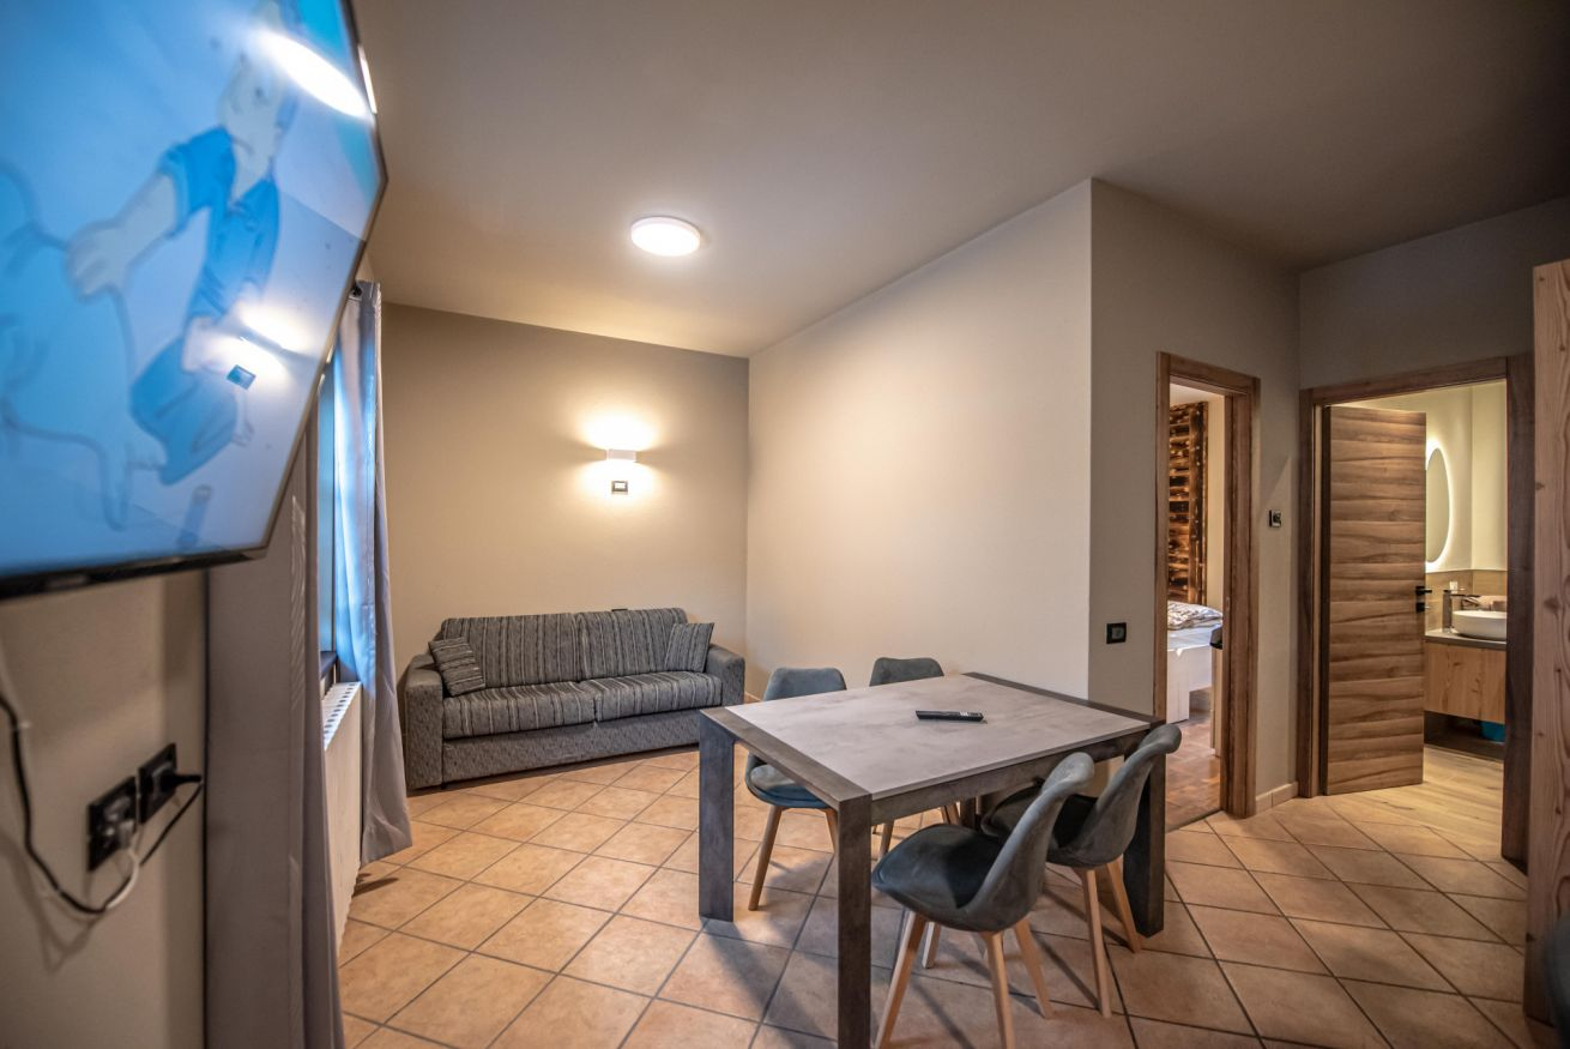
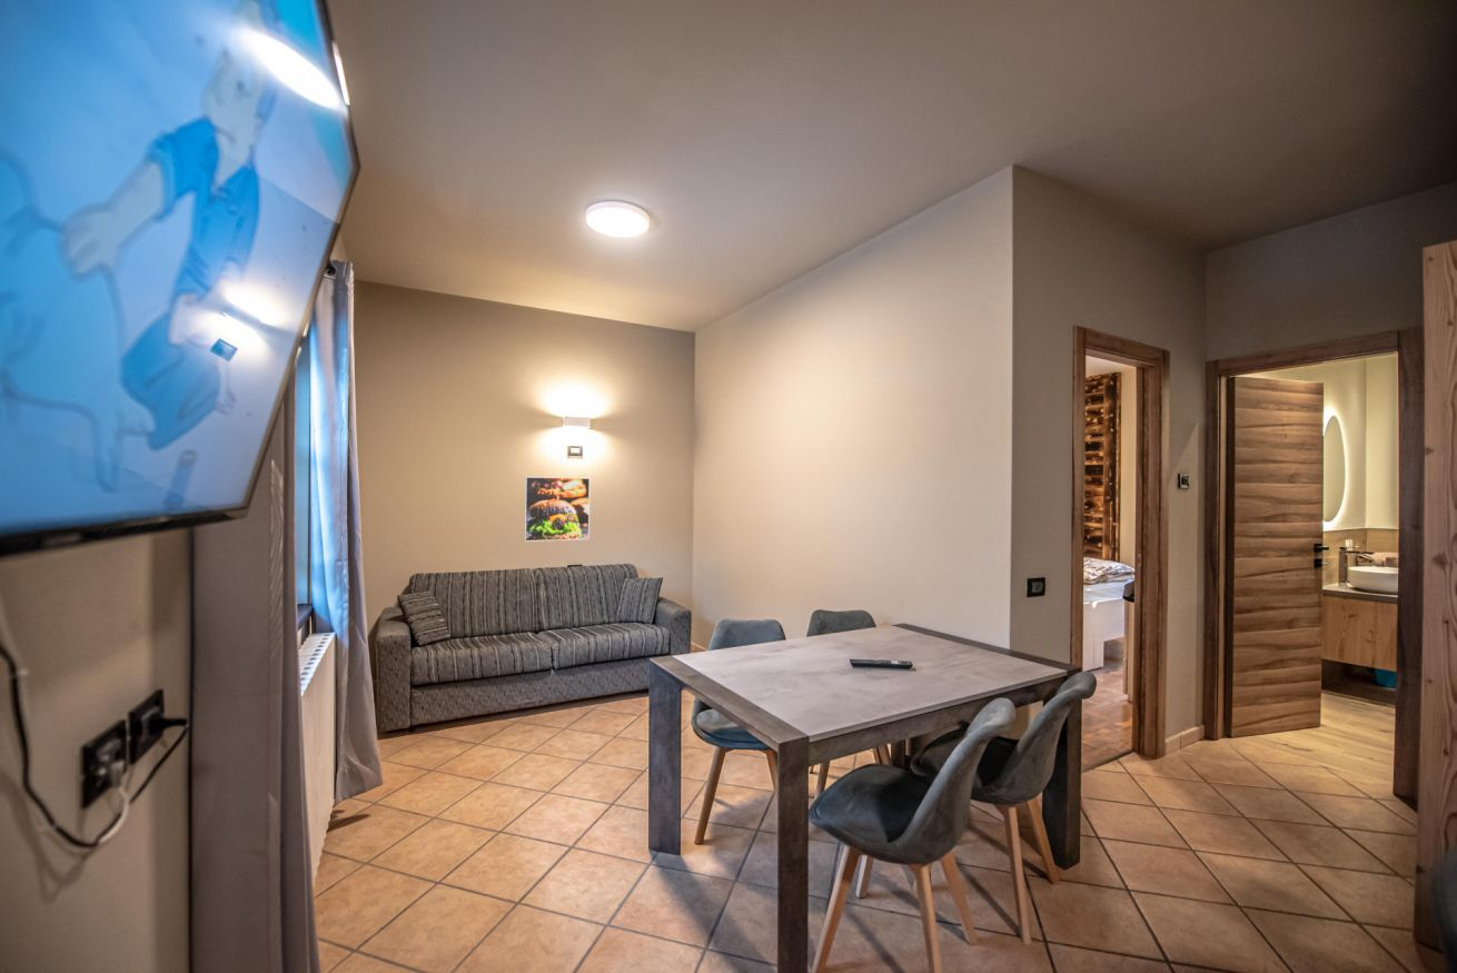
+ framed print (557, 508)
